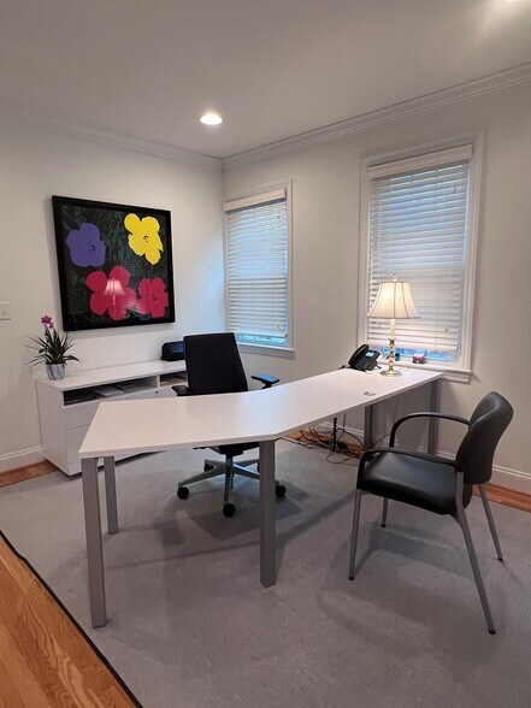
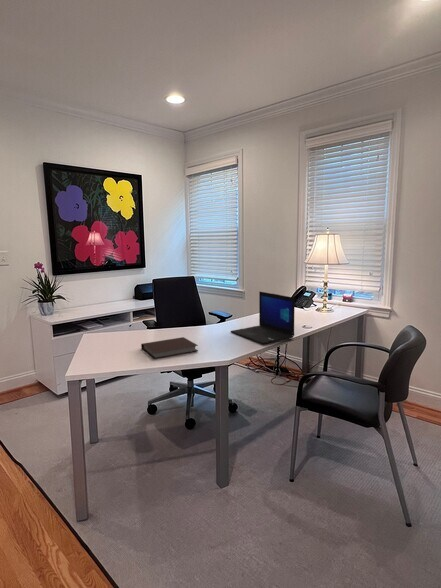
+ notebook (169, 347)
+ laptop (261, 315)
